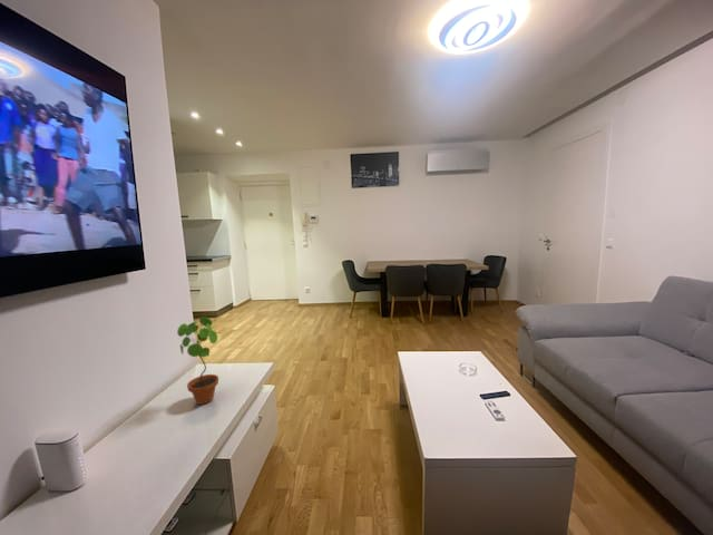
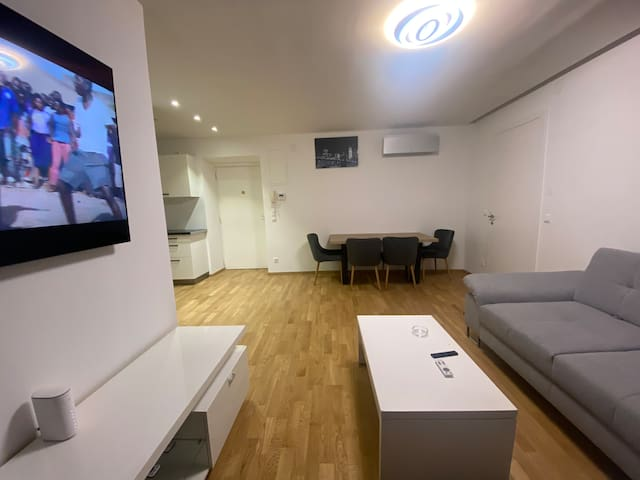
- potted plant (202, 360)
